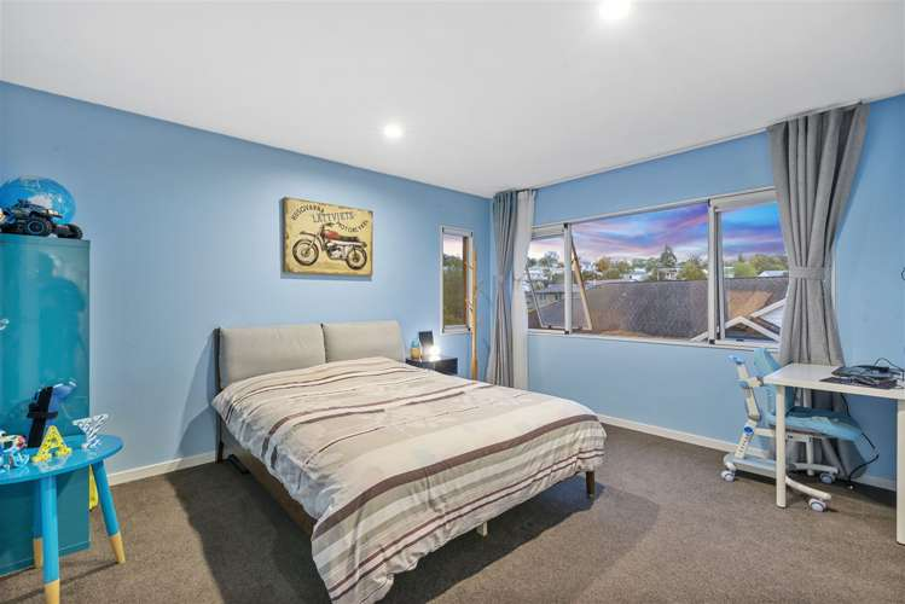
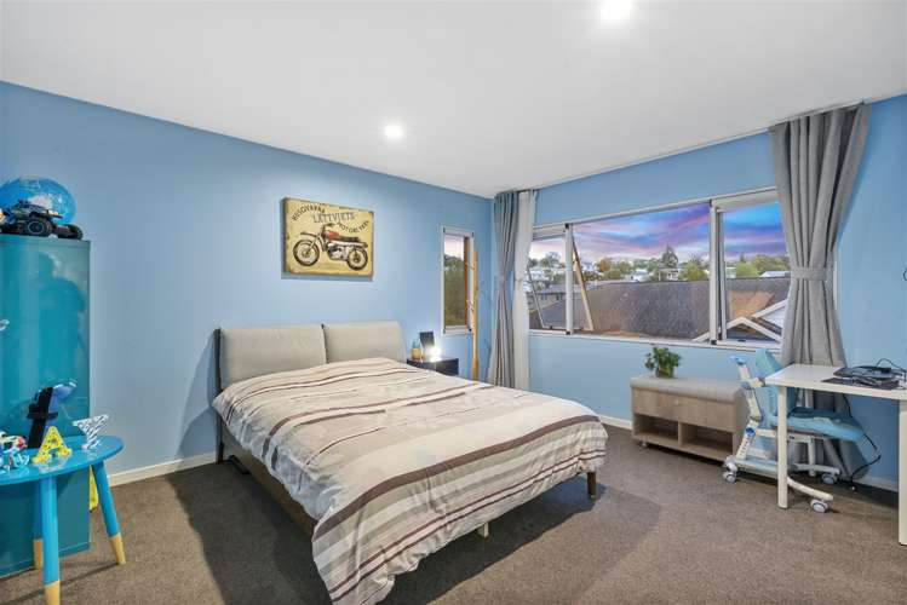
+ potted plant (664, 359)
+ storage bench (687, 415)
